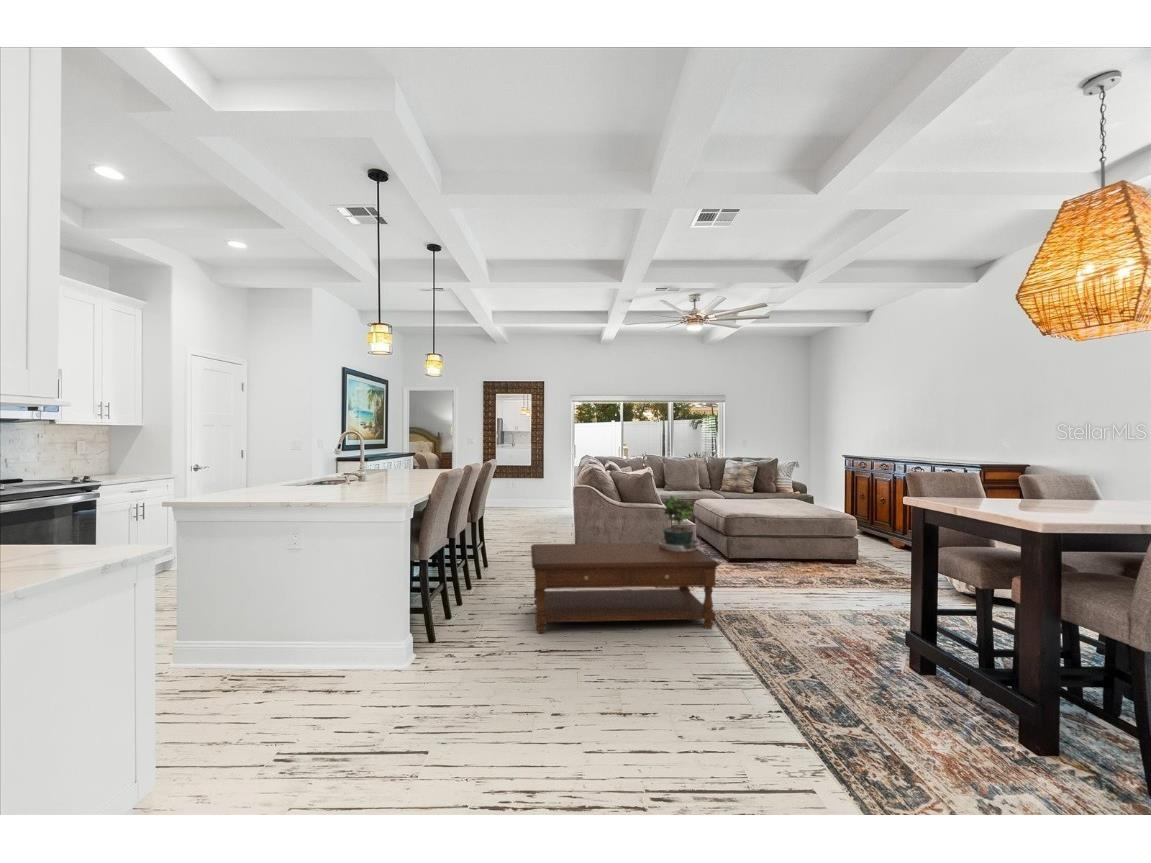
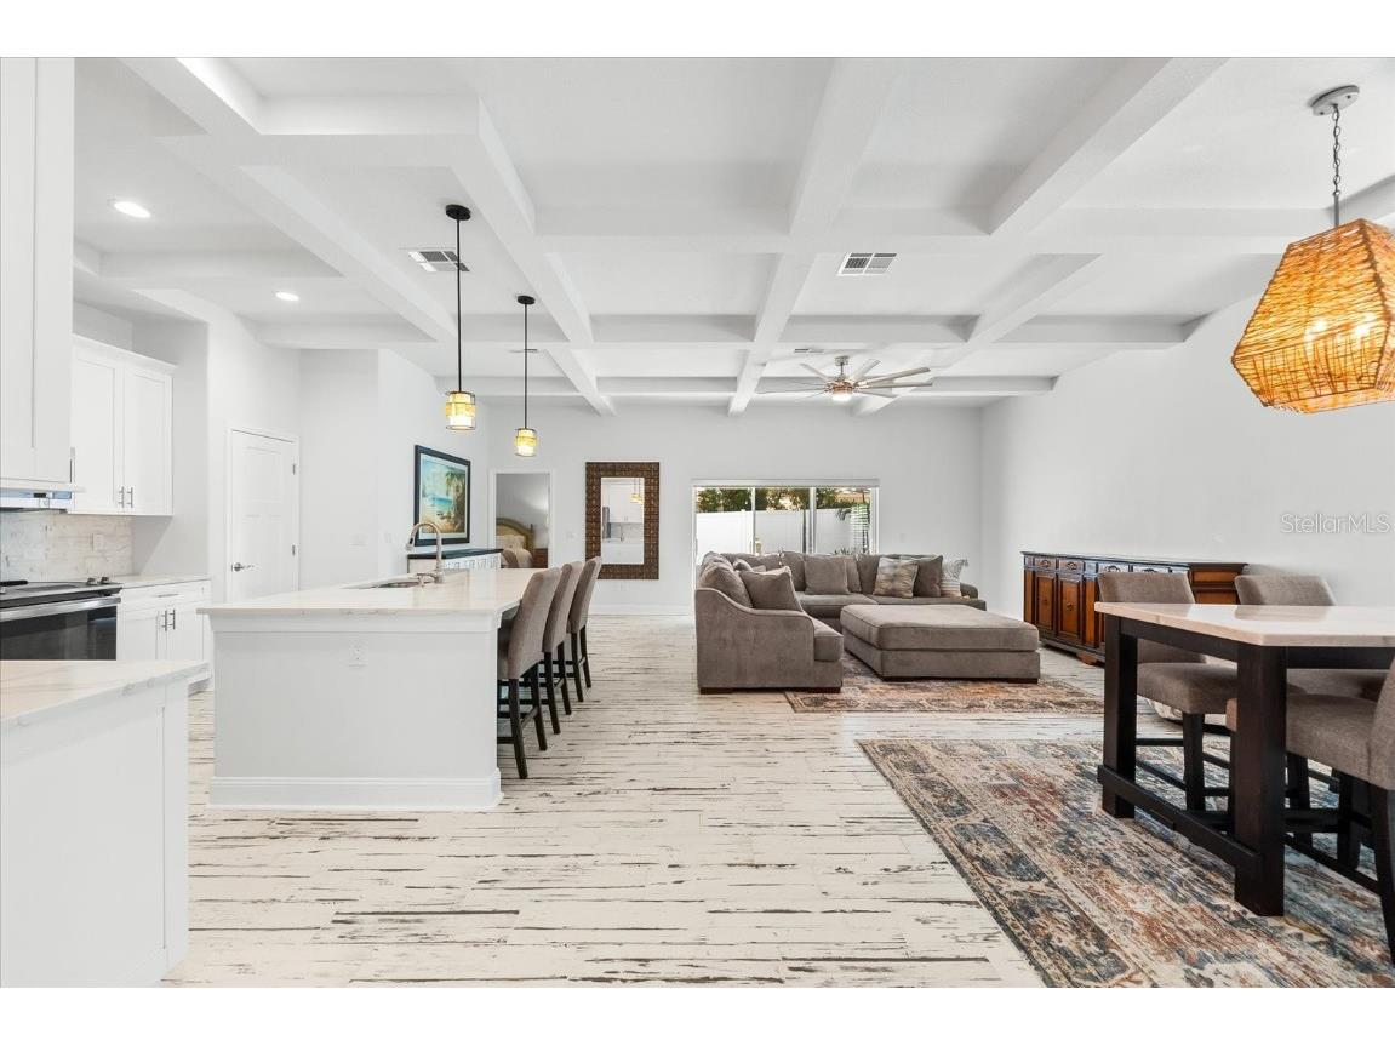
- coffee table (618, 584)
- potted plant (677, 520)
